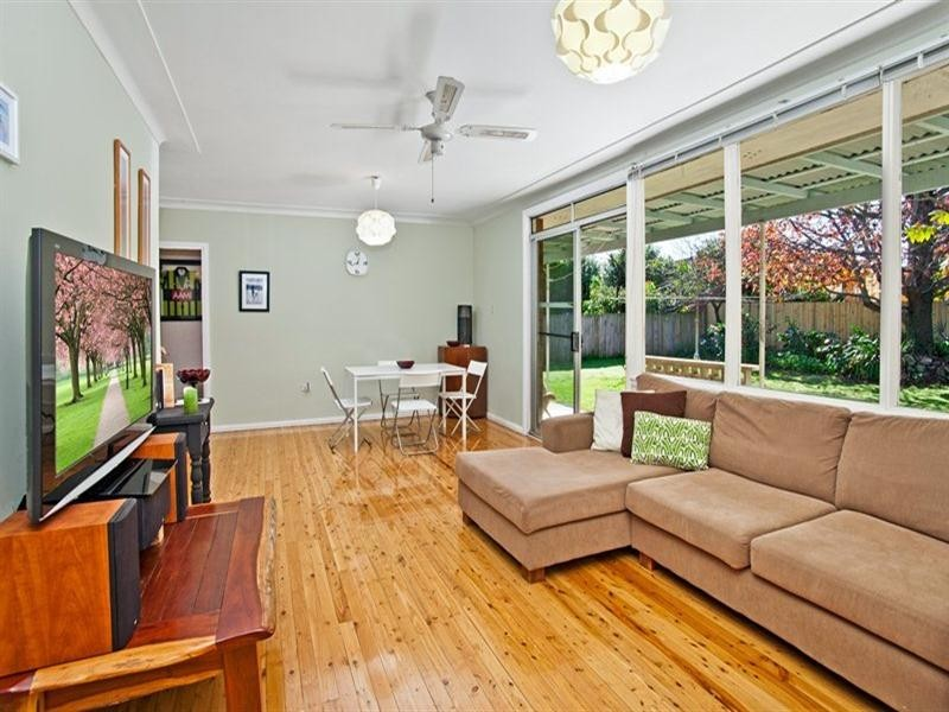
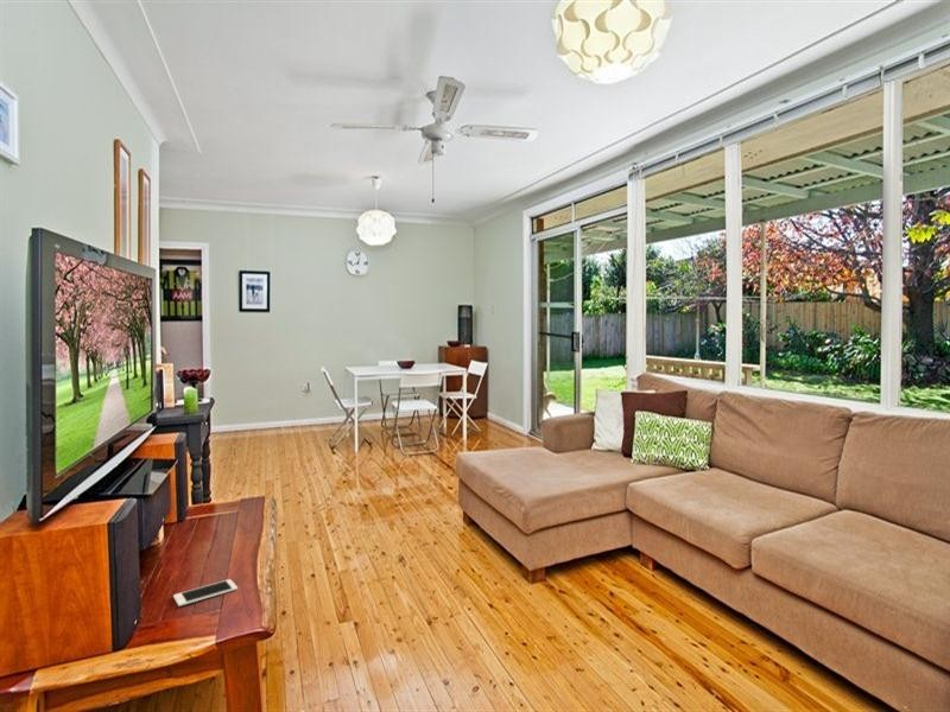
+ cell phone (205, 592)
